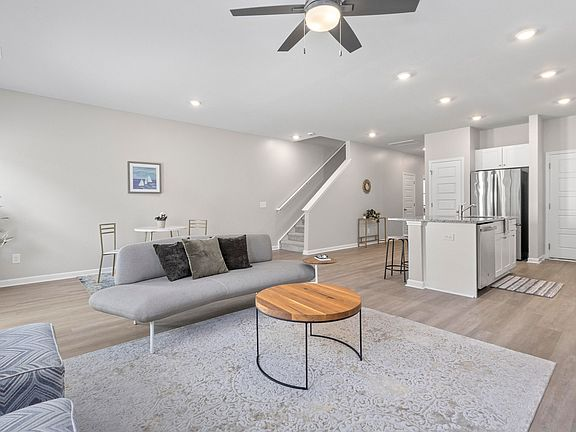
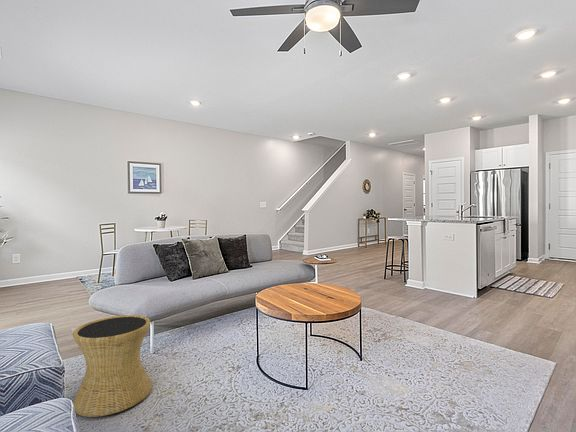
+ side table (114, 360)
